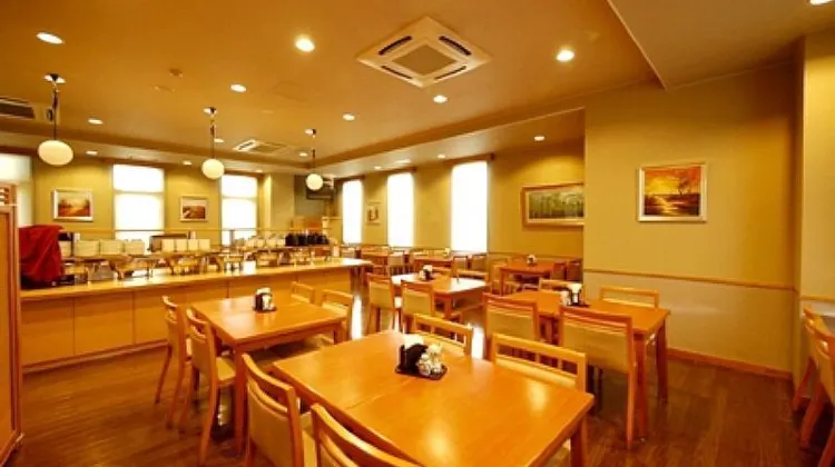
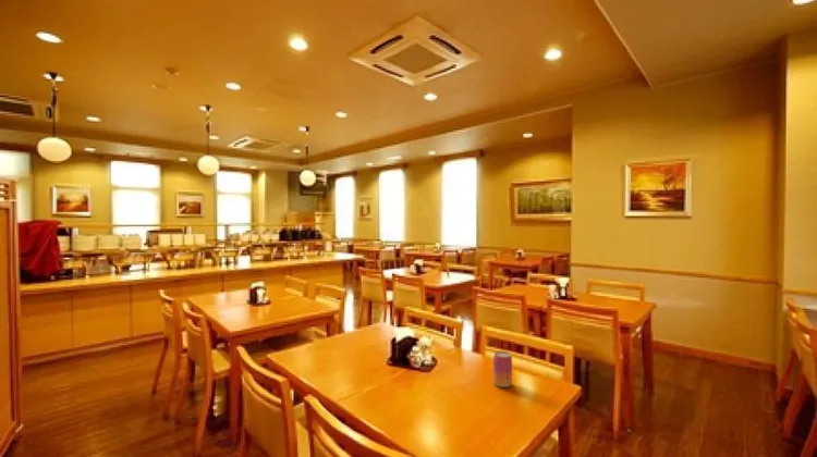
+ beer can (502, 369)
